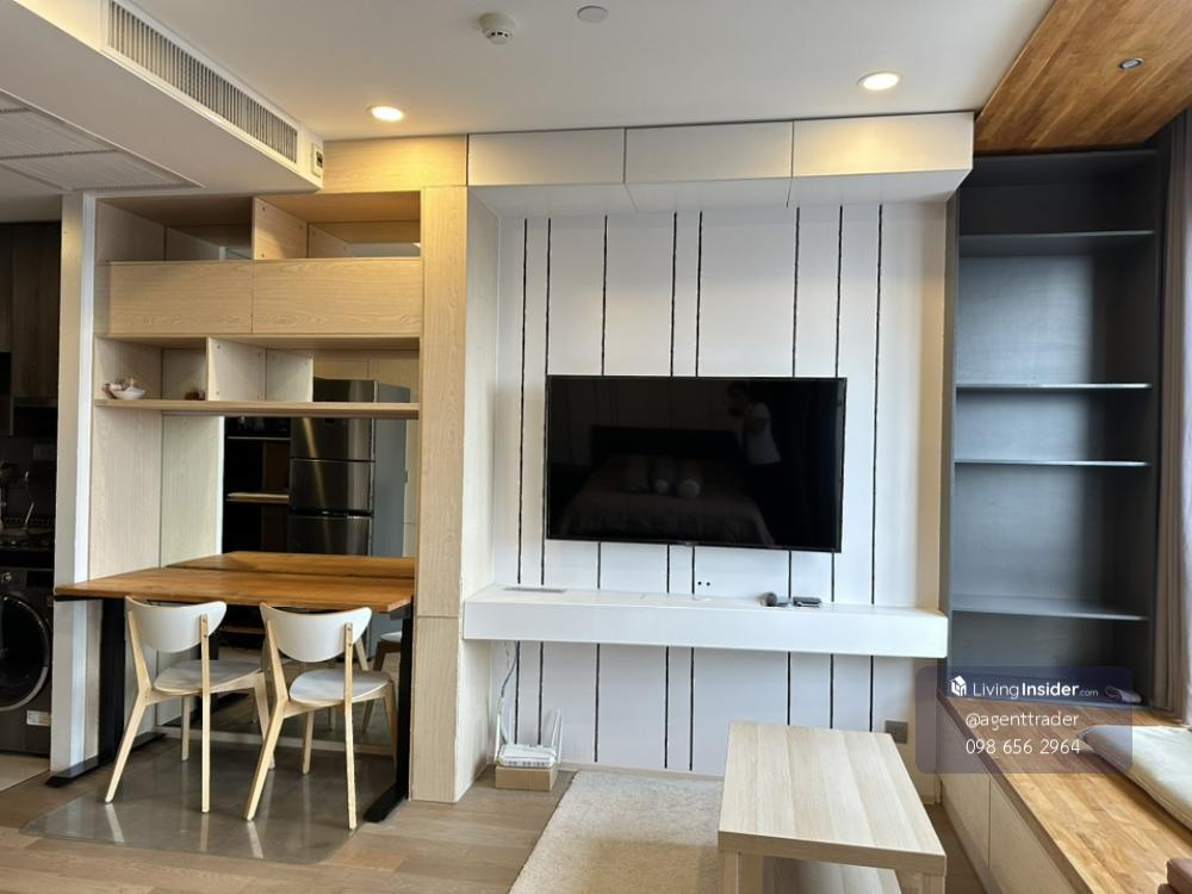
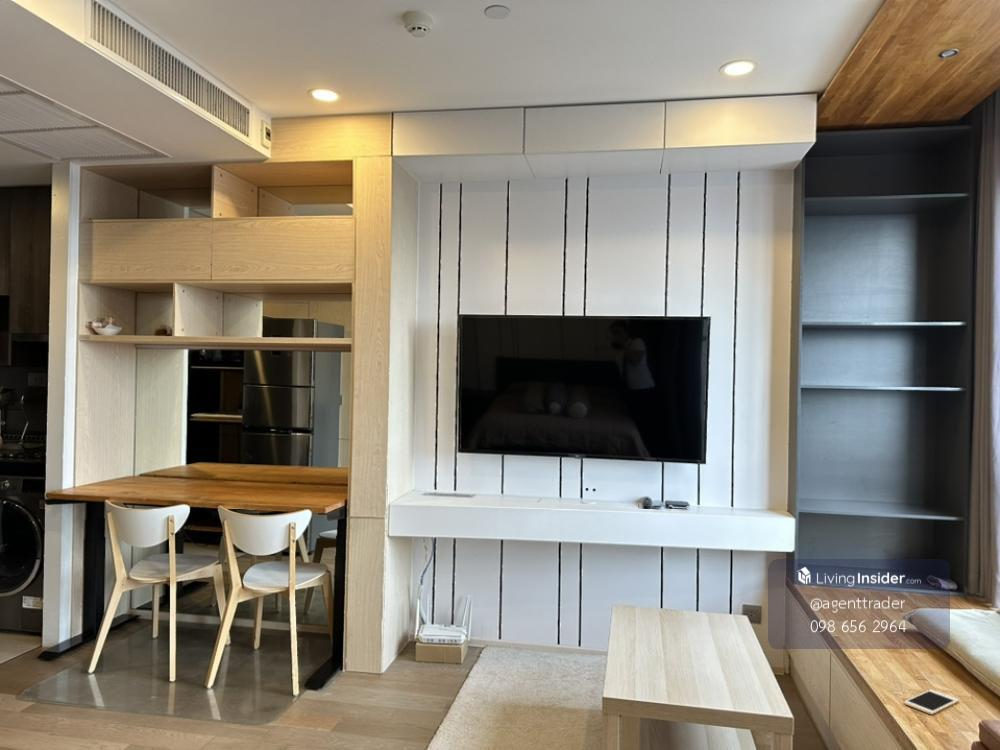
+ cell phone (931, 701)
